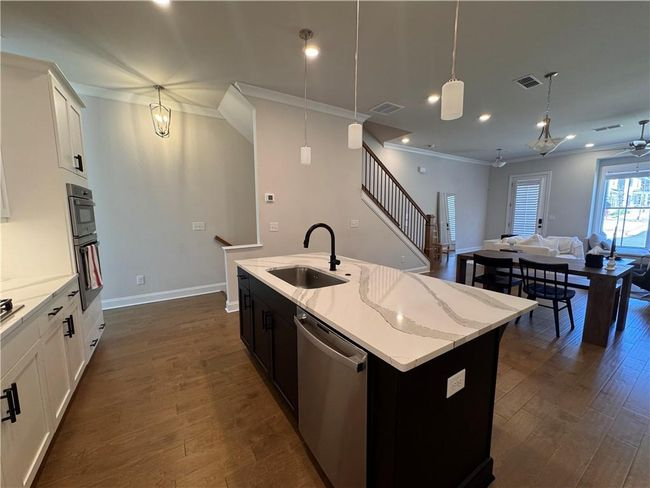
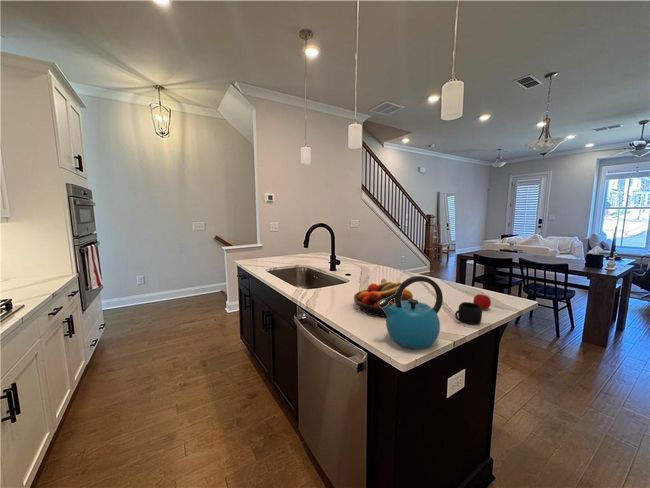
+ mug (467, 313)
+ kettle (409, 309)
+ apple (482, 300)
+ fruit bowl (382, 294)
